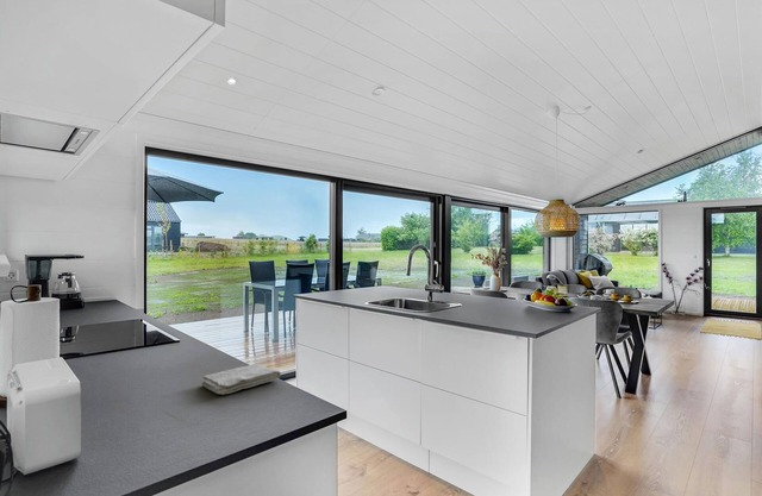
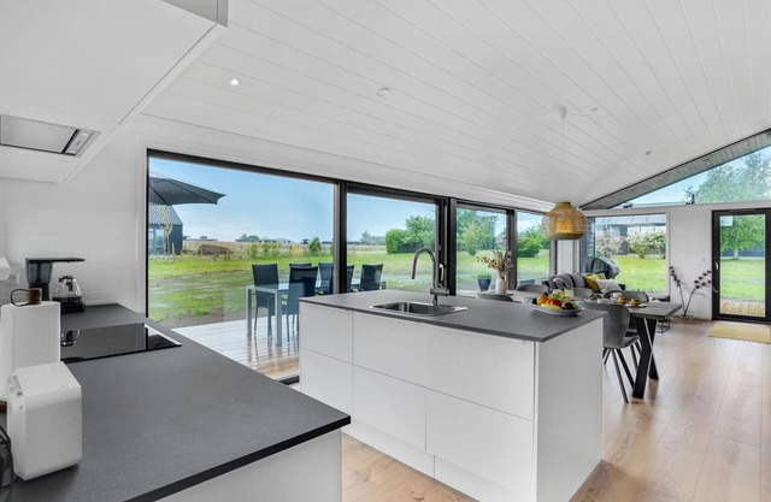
- washcloth (241, 376)
